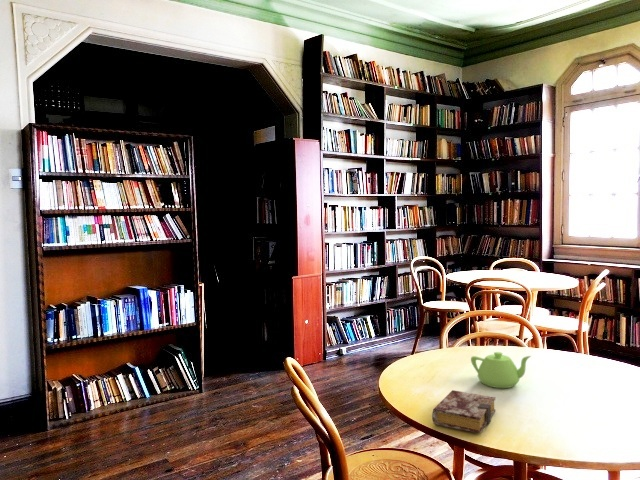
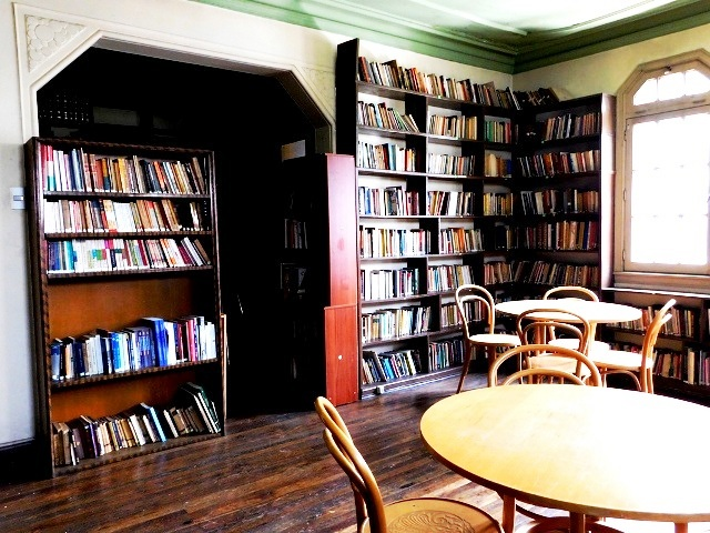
- teapot (500, 367)
- book (465, 410)
